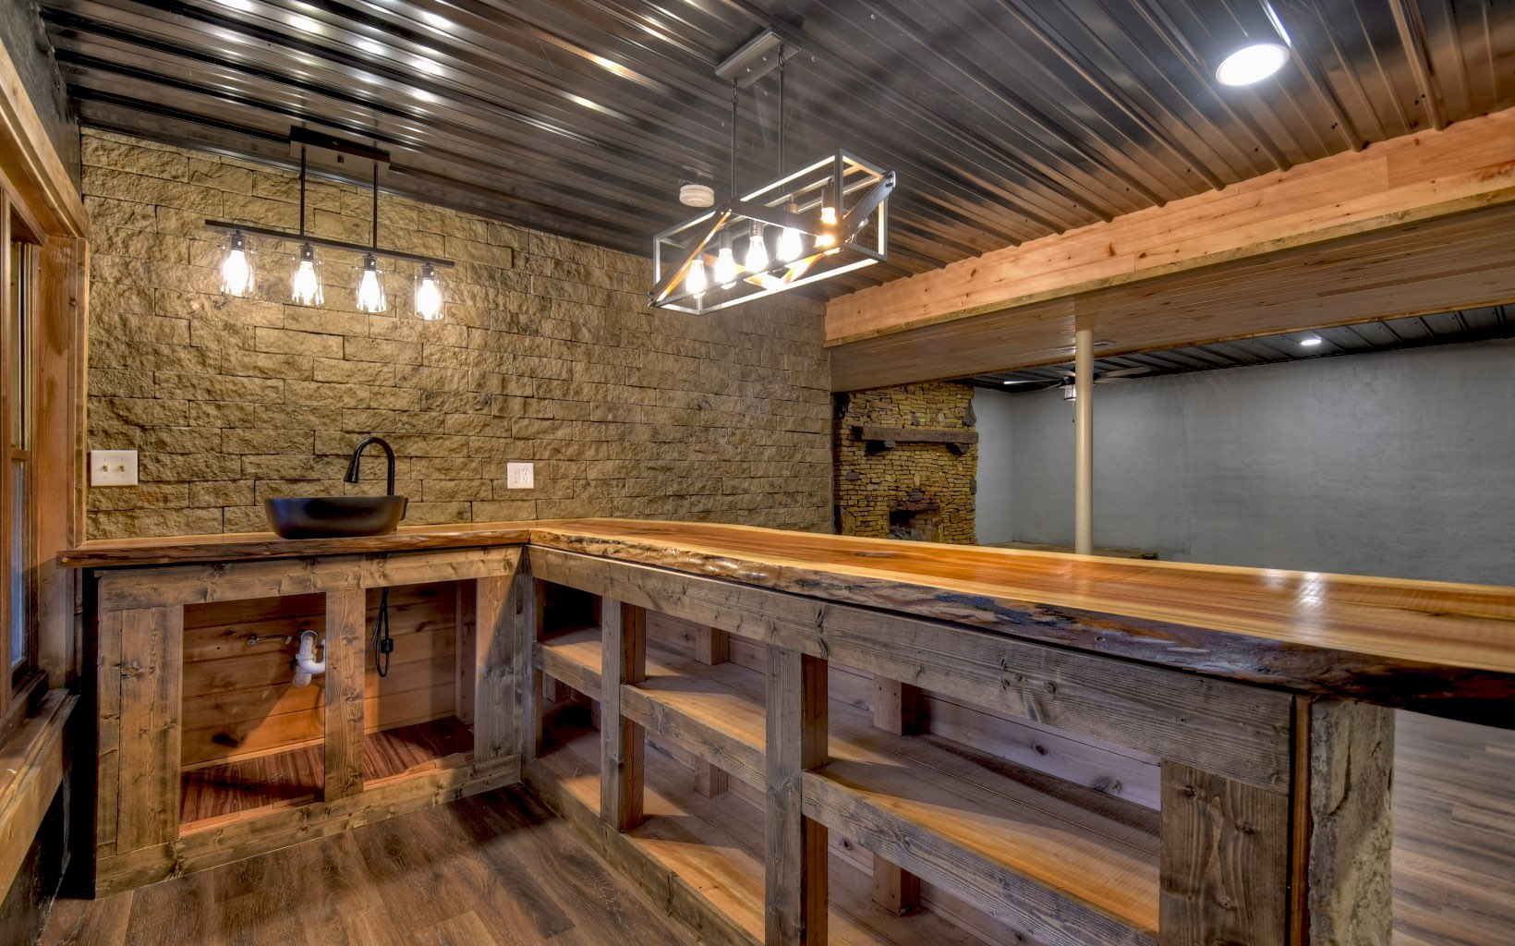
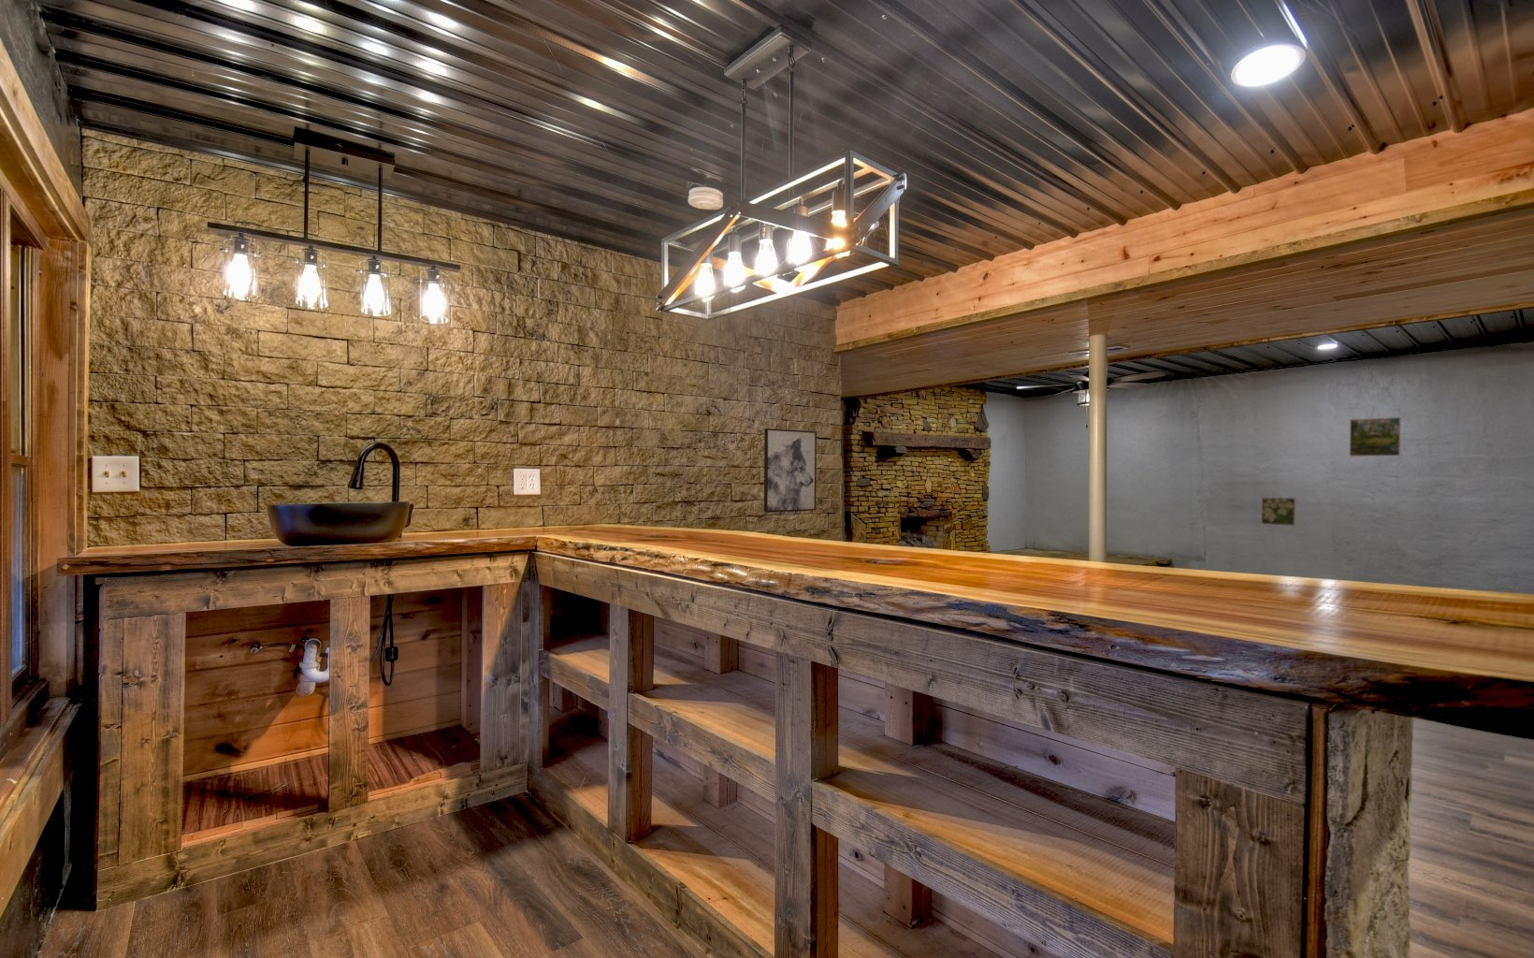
+ wall art (790, 470)
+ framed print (1278, 511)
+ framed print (1374, 437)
